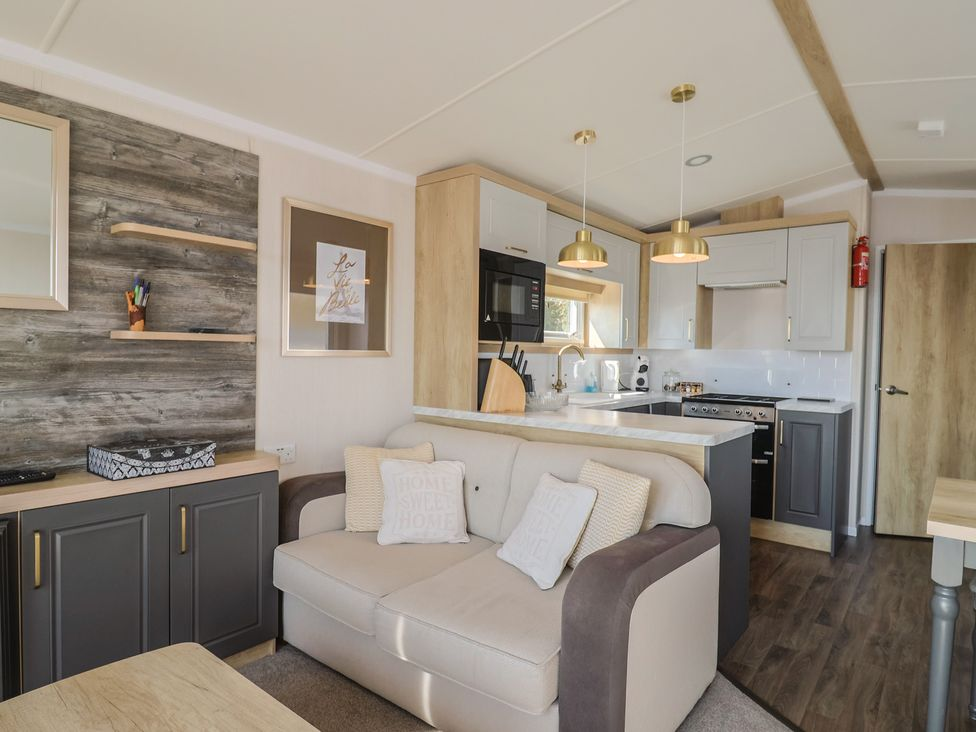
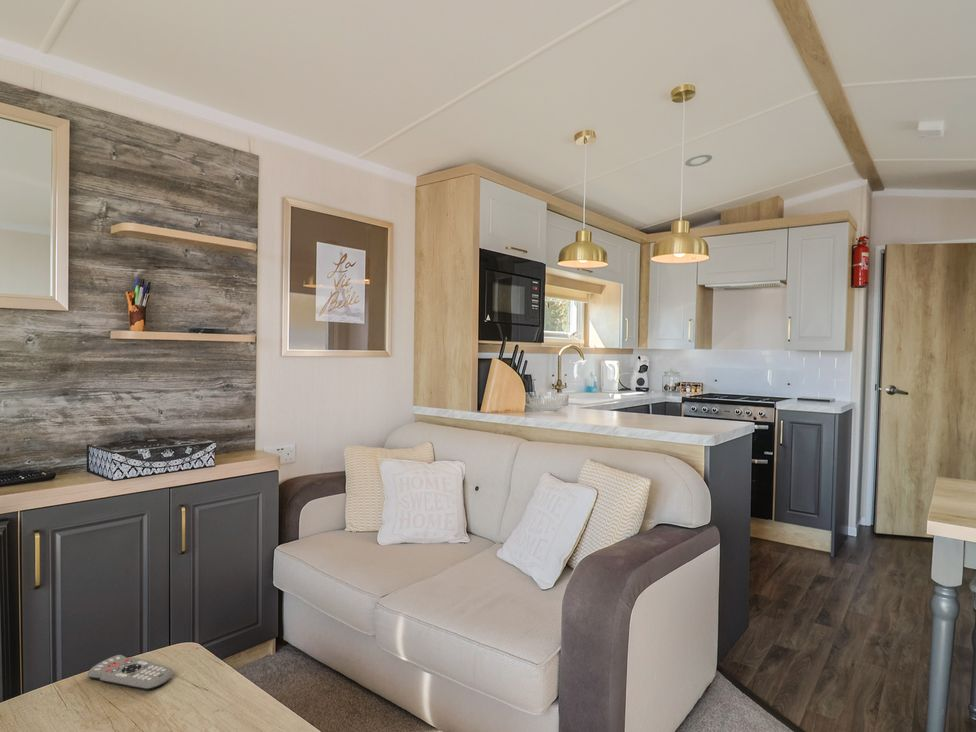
+ remote control (132, 673)
